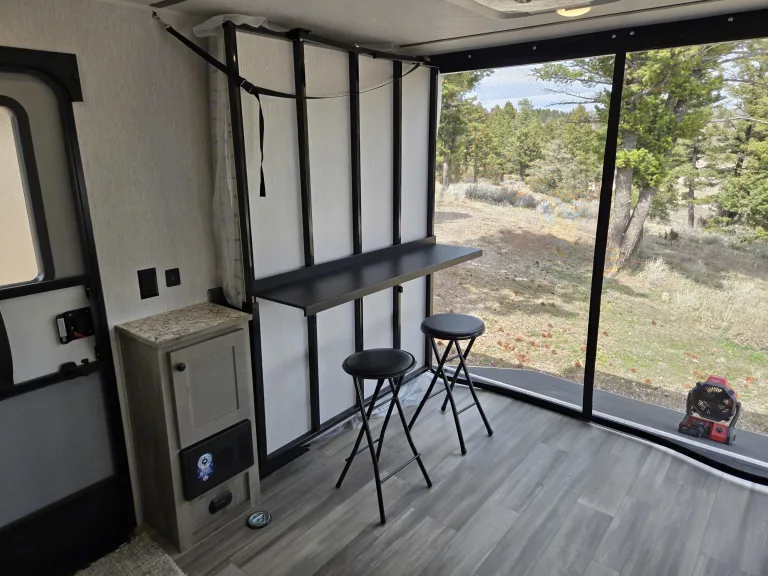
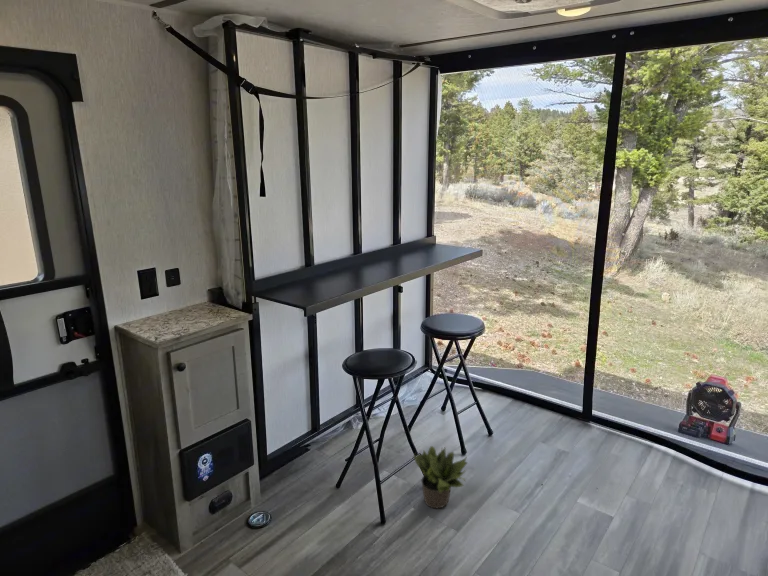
+ potted plant (441, 478)
